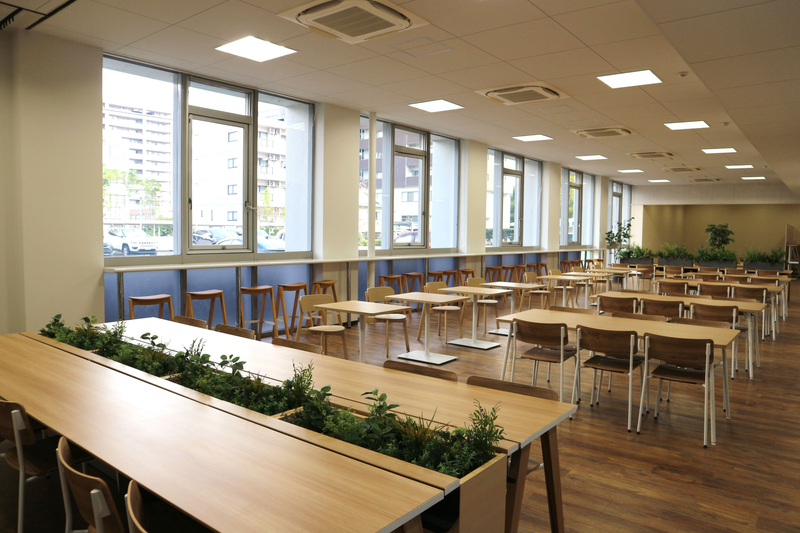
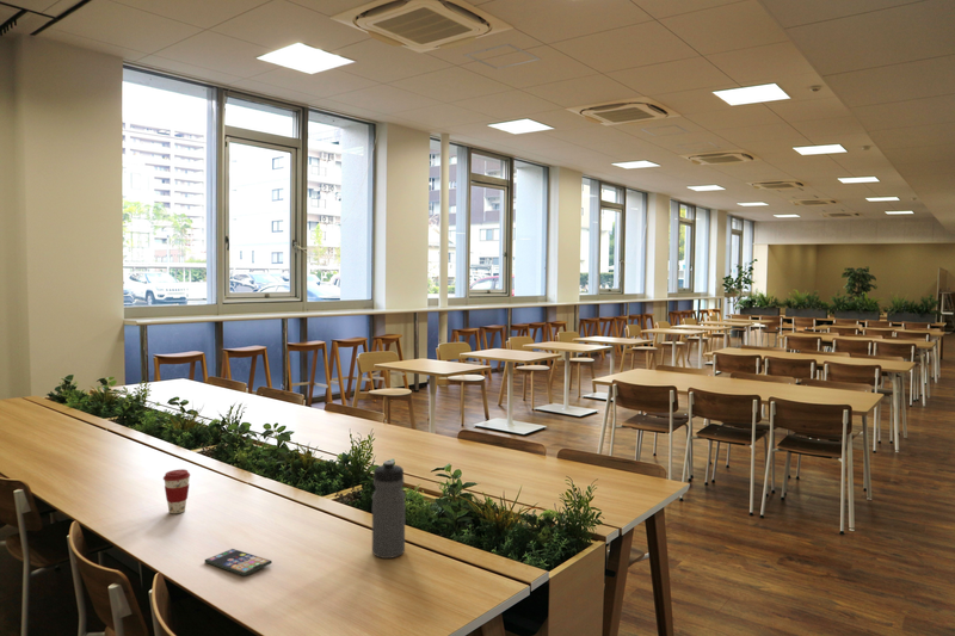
+ coffee cup (177, 490)
+ smartphone (238, 561)
+ water bottle (388, 506)
